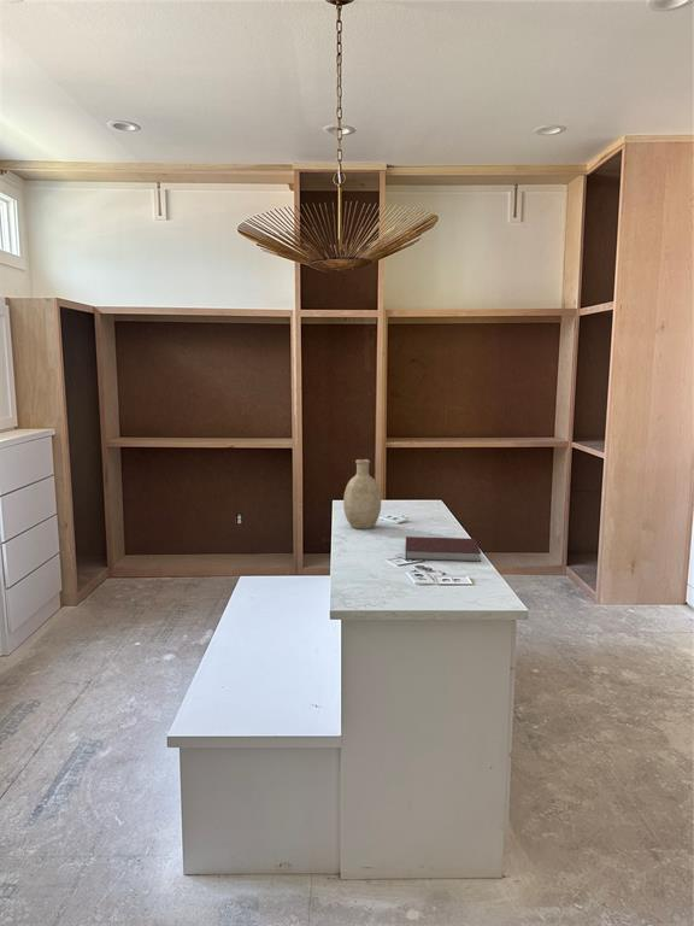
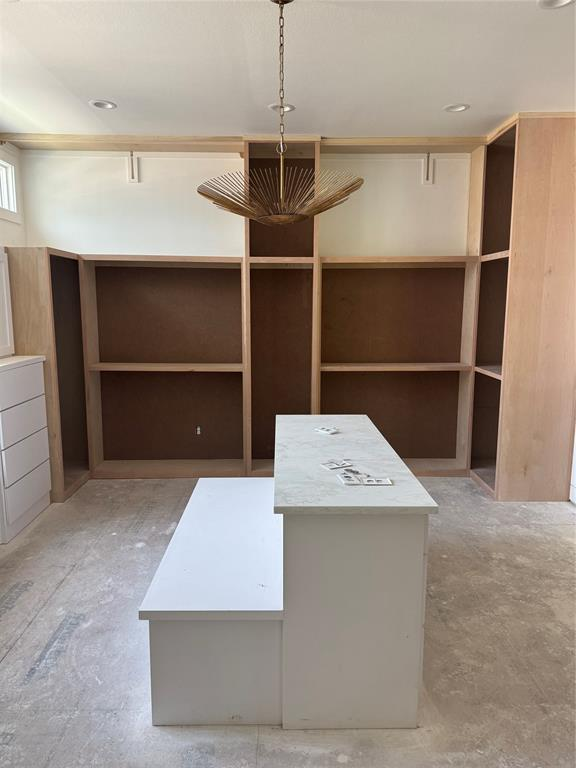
- decorative vase (361, 493)
- notebook (441, 547)
